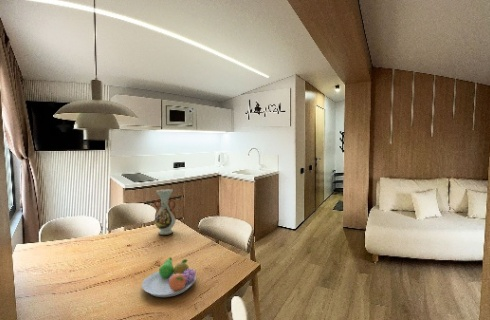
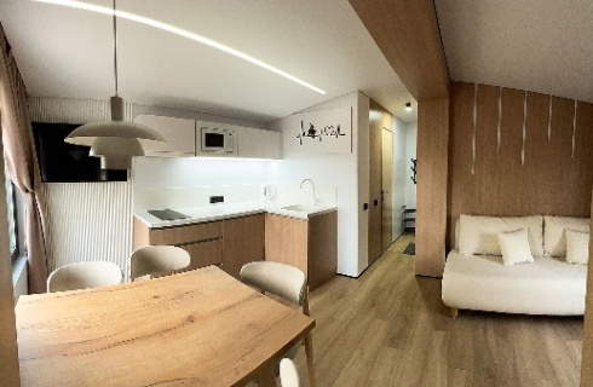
- fruit bowl (170, 274)
- vase (165, 211)
